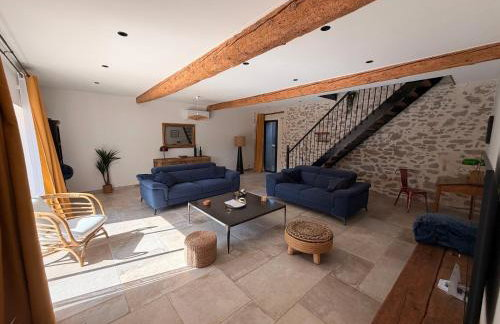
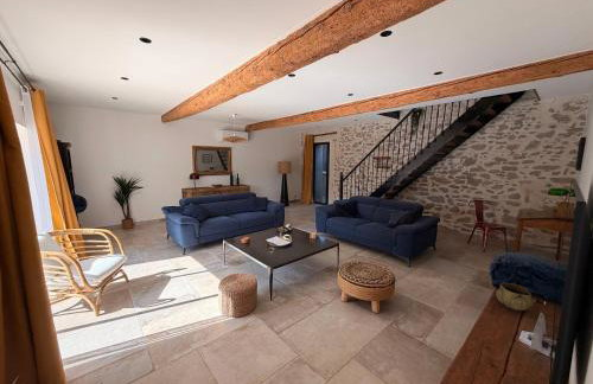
+ decorative bowl (514, 297)
